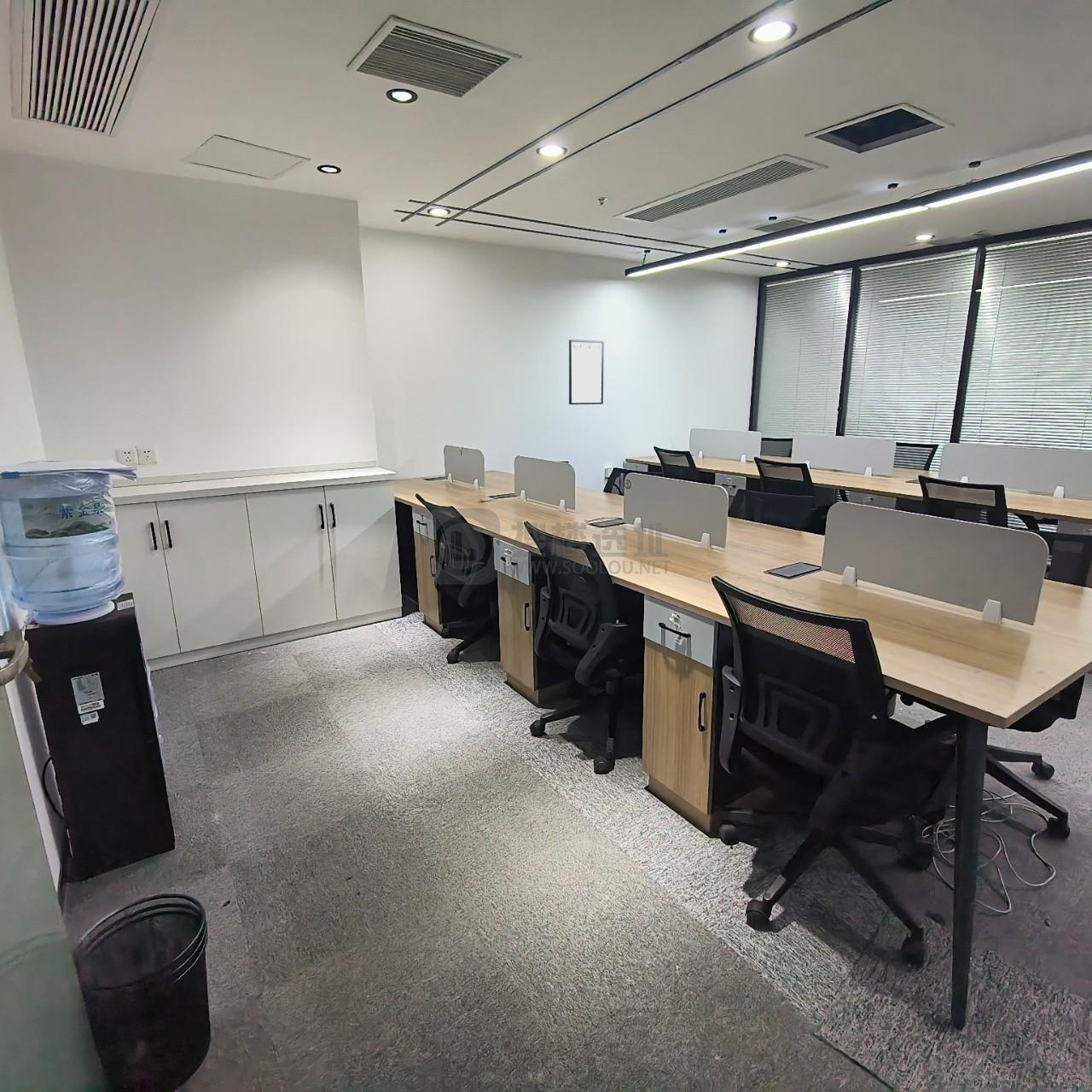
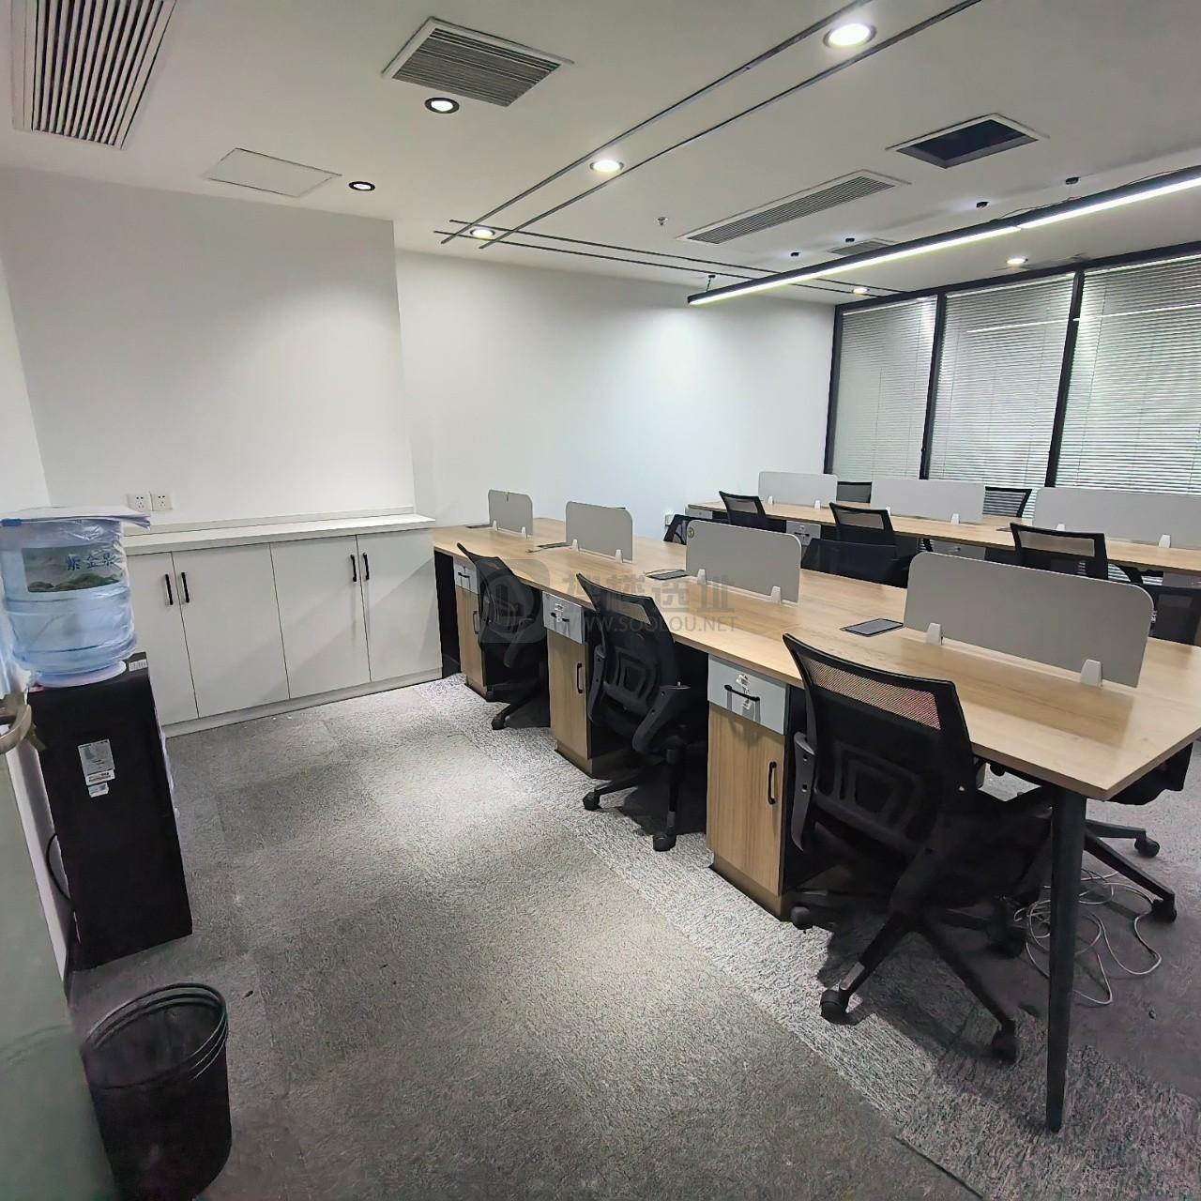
- writing board (586, 372)
